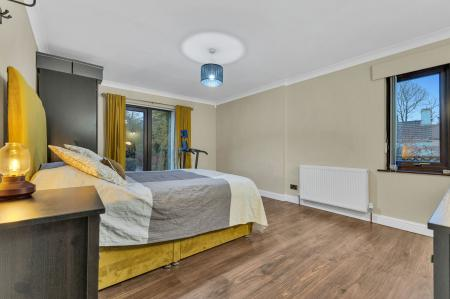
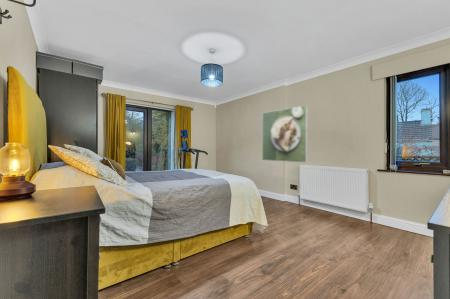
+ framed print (282, 135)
